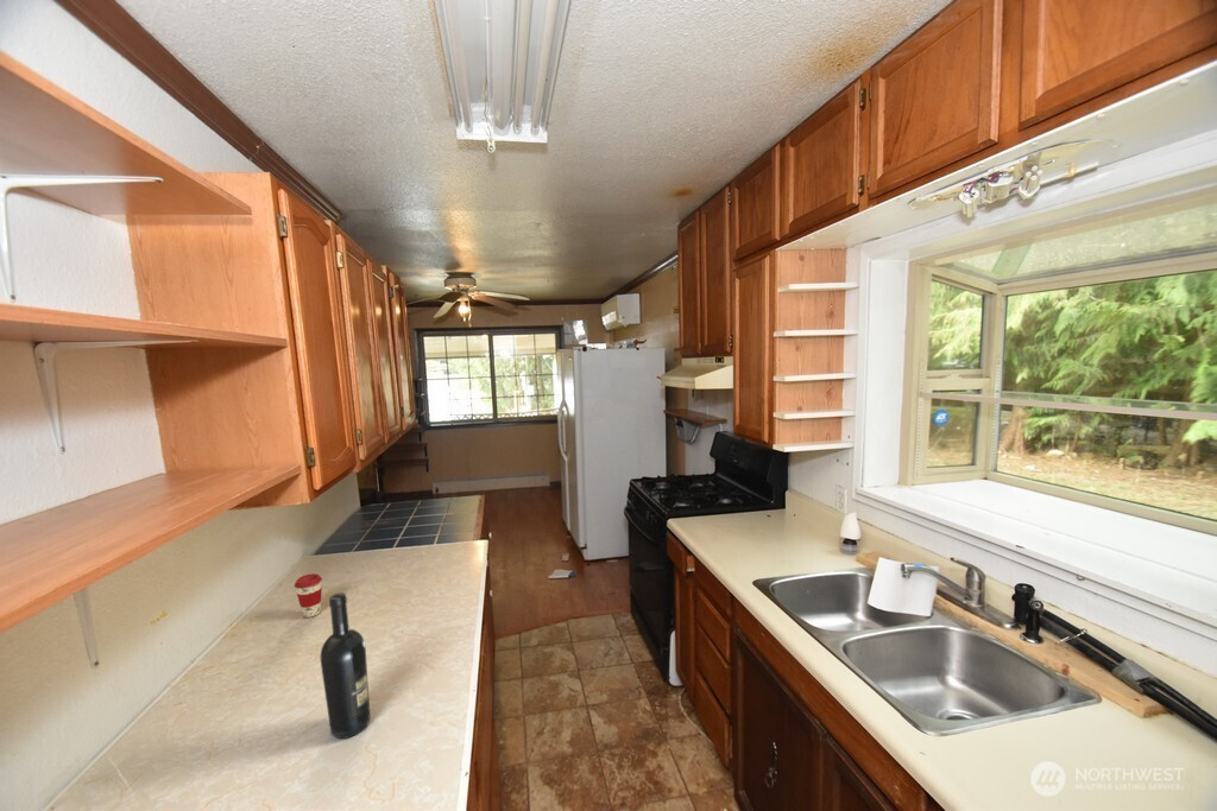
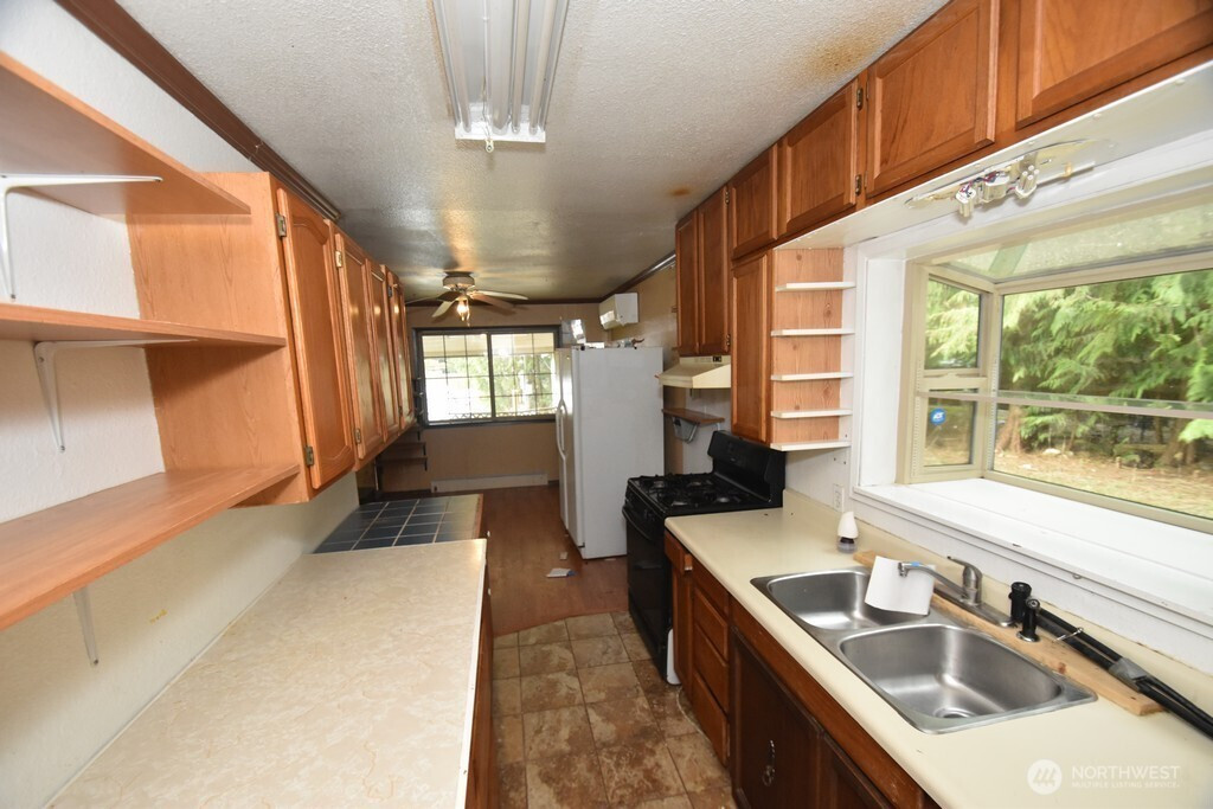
- wine bottle (343, 661)
- coffee cup (309, 595)
